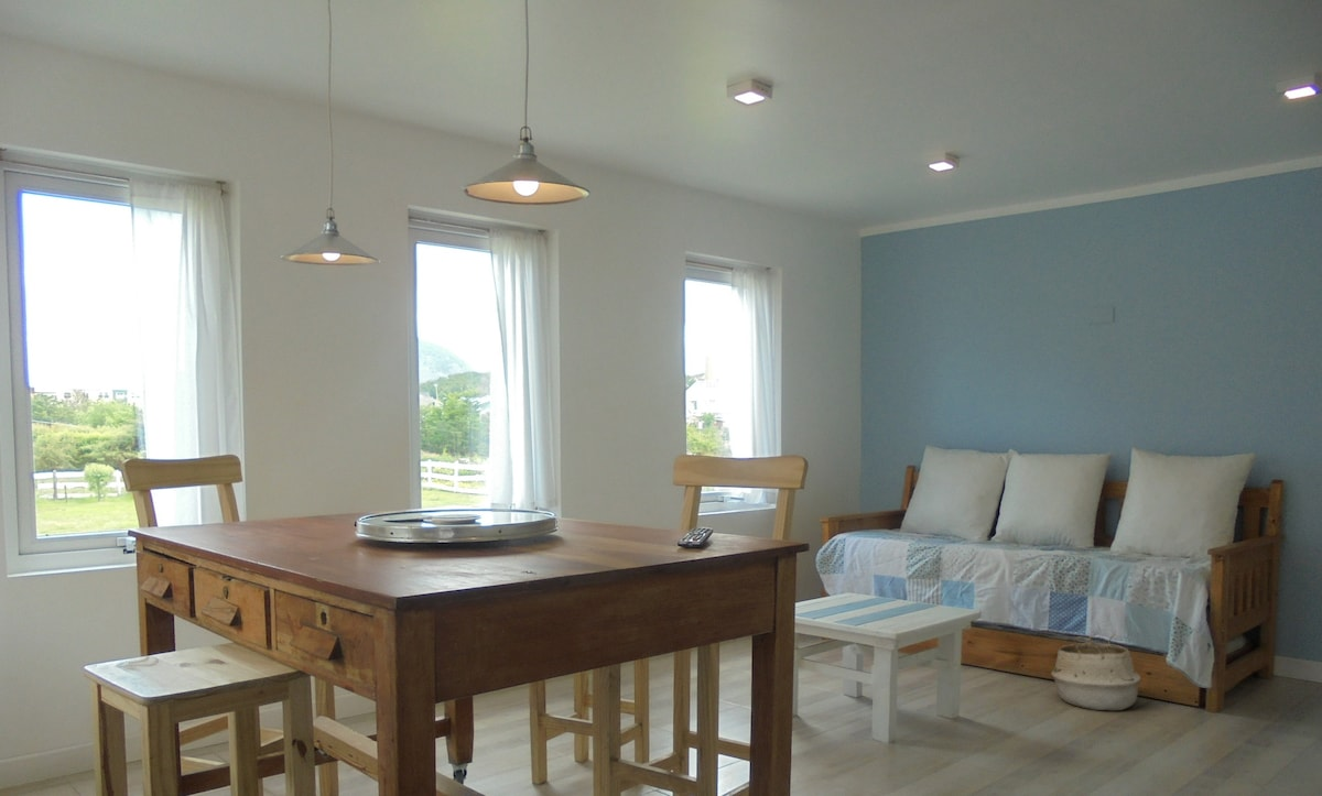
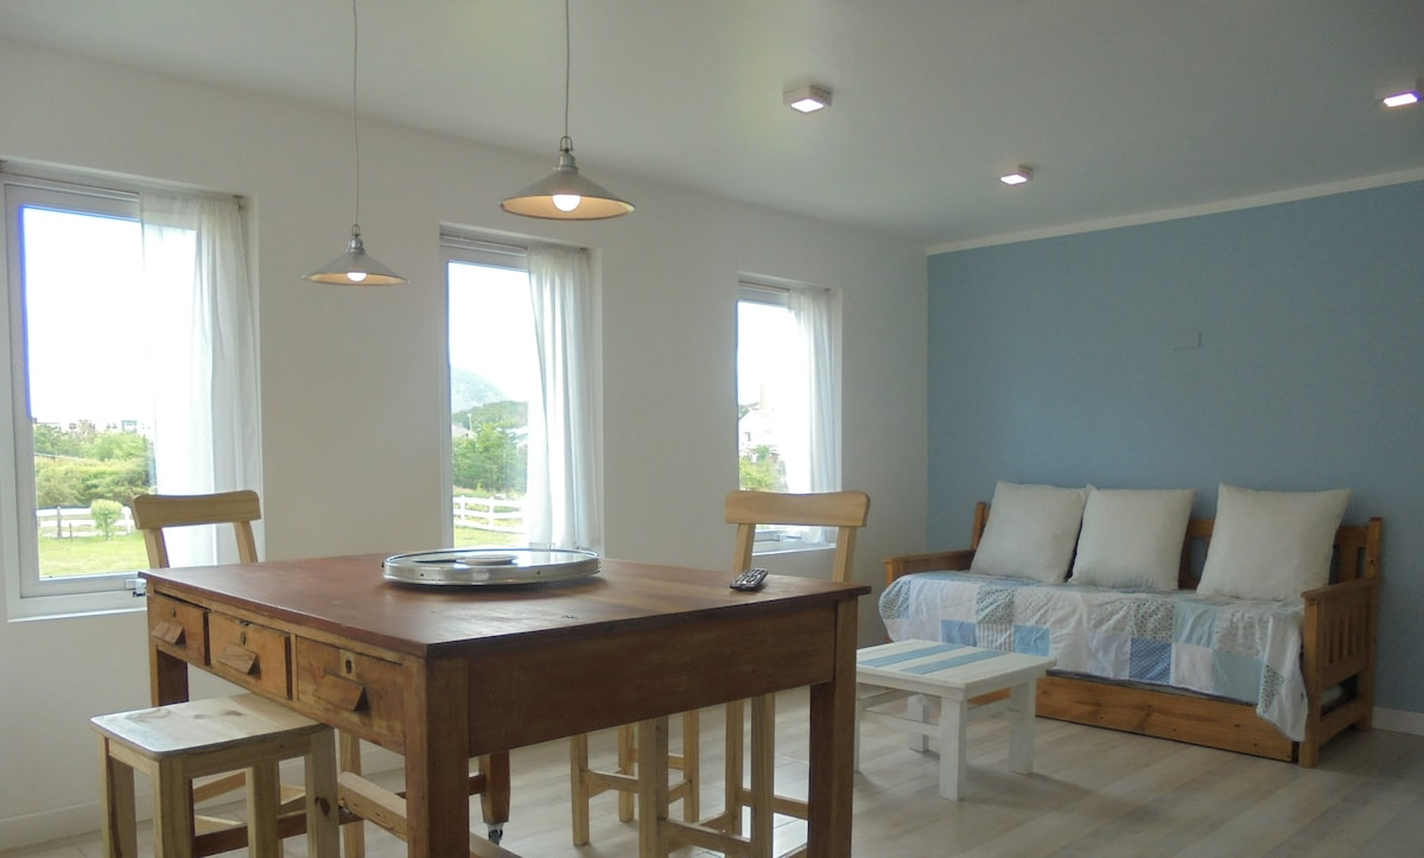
- woven basket (1096, 664)
